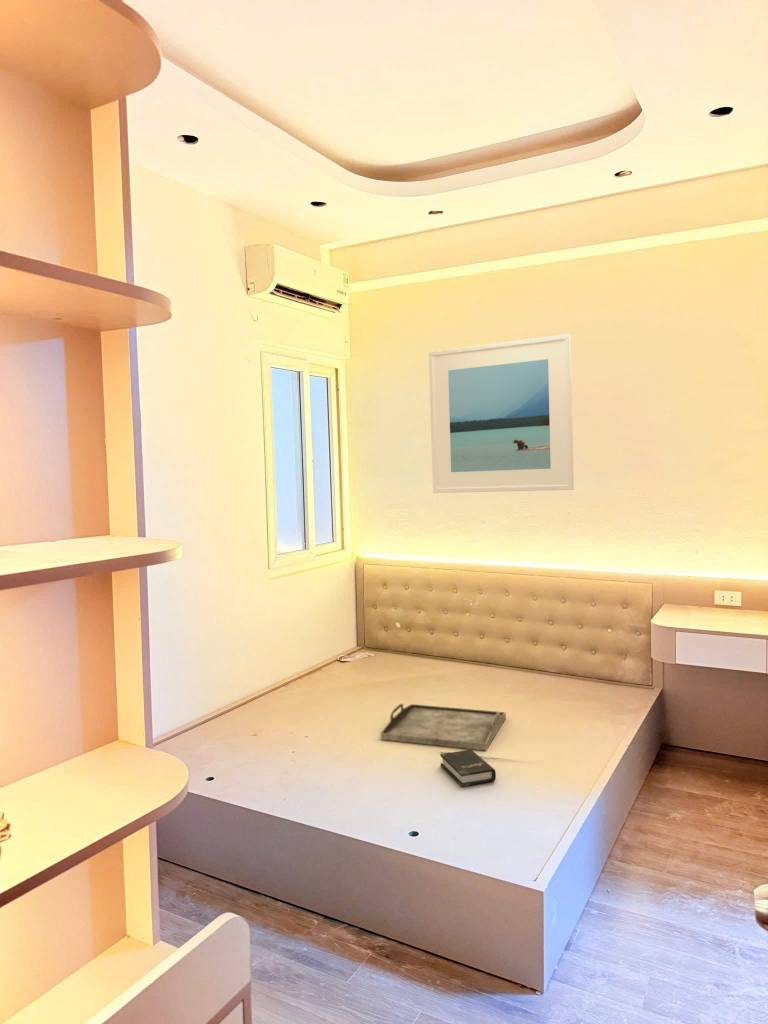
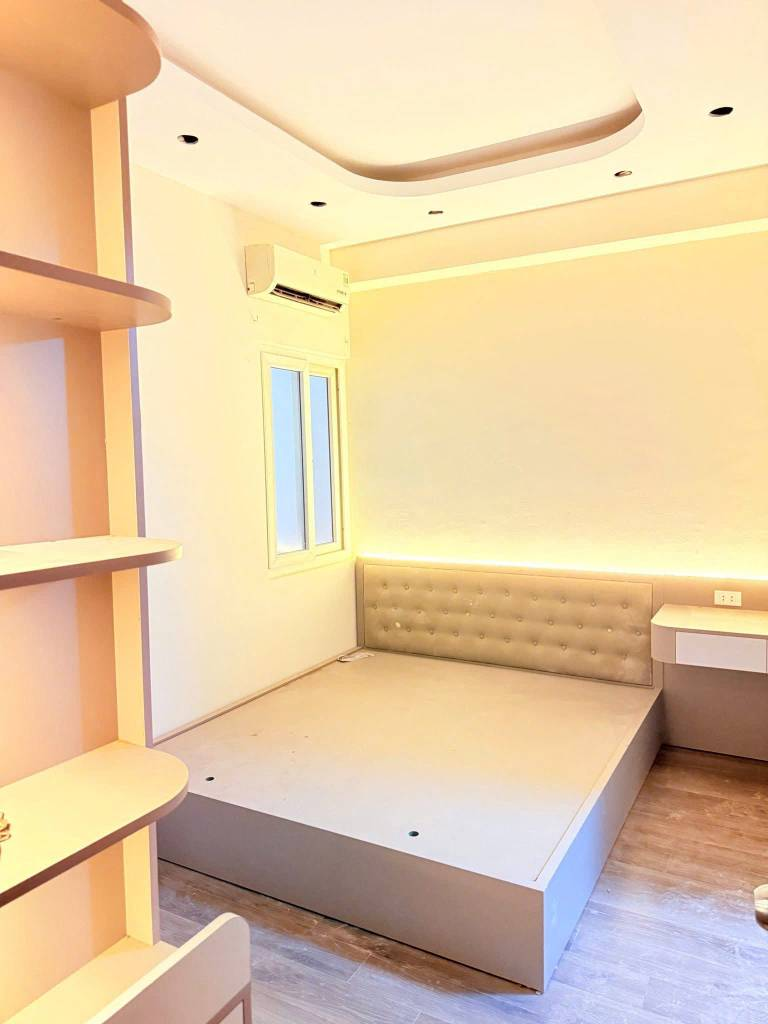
- serving tray (445, 719)
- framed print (498, 417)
- hardback book (467, 767)
